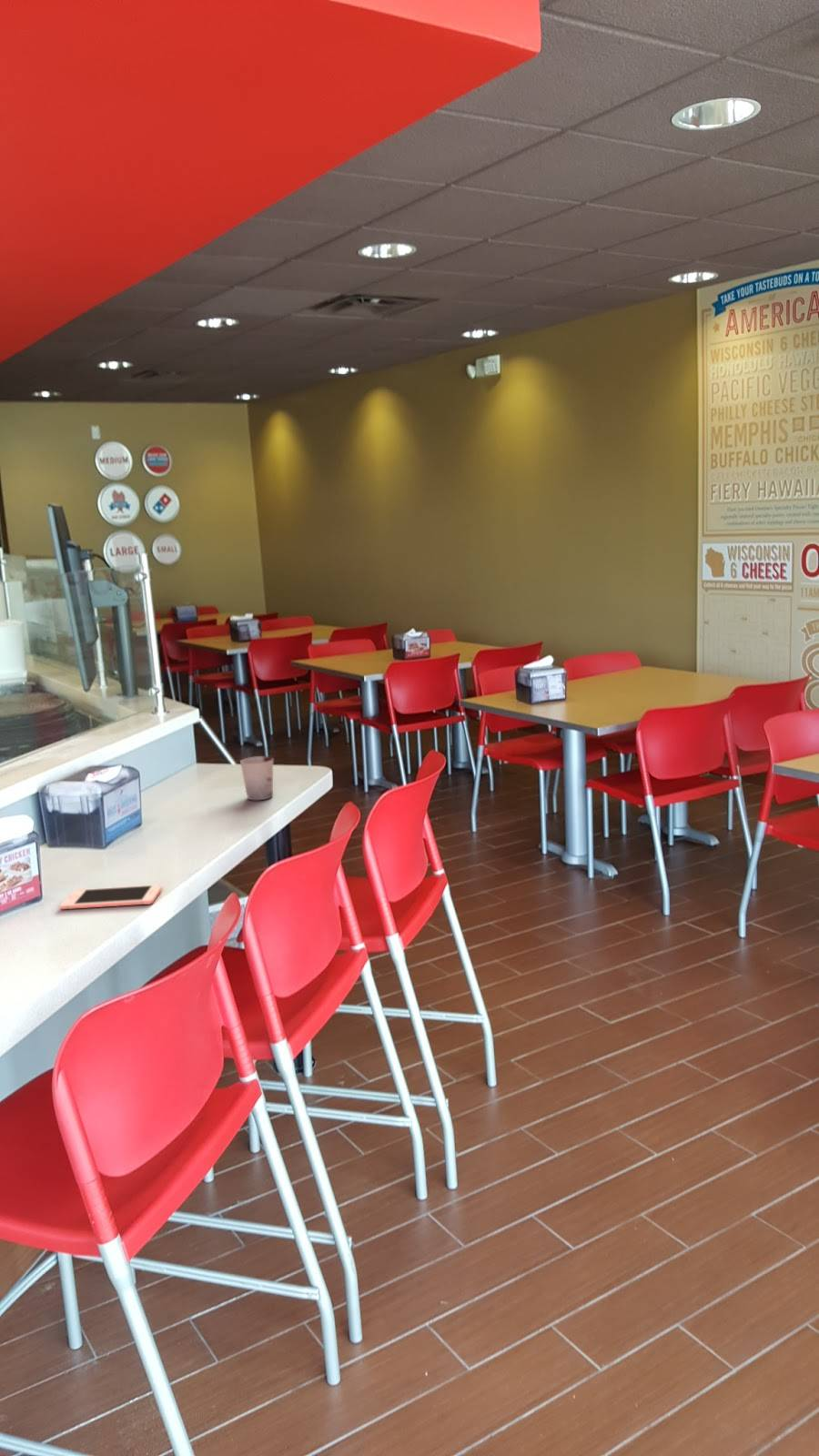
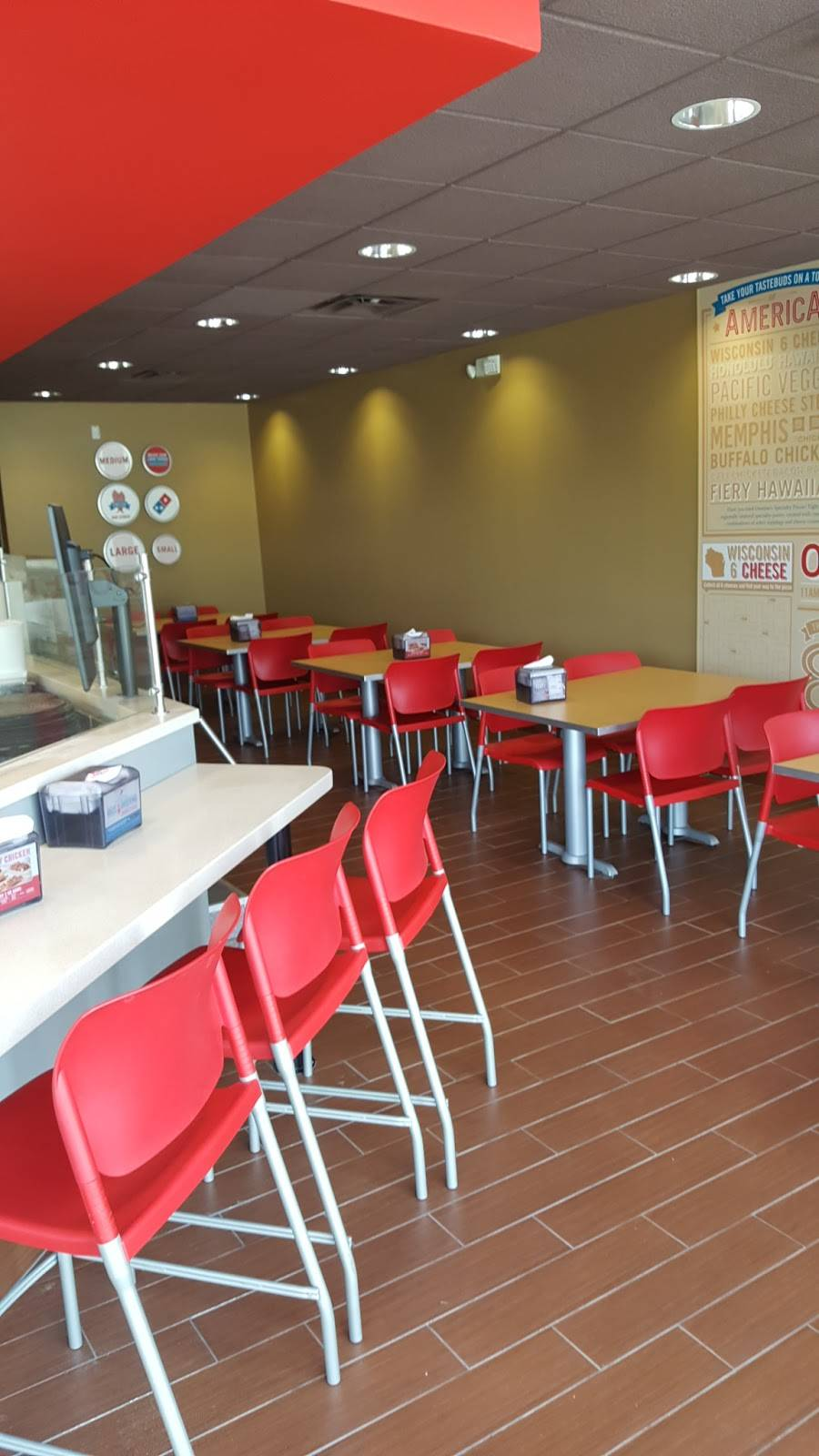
- cell phone (112, 896)
- cup (260, 776)
